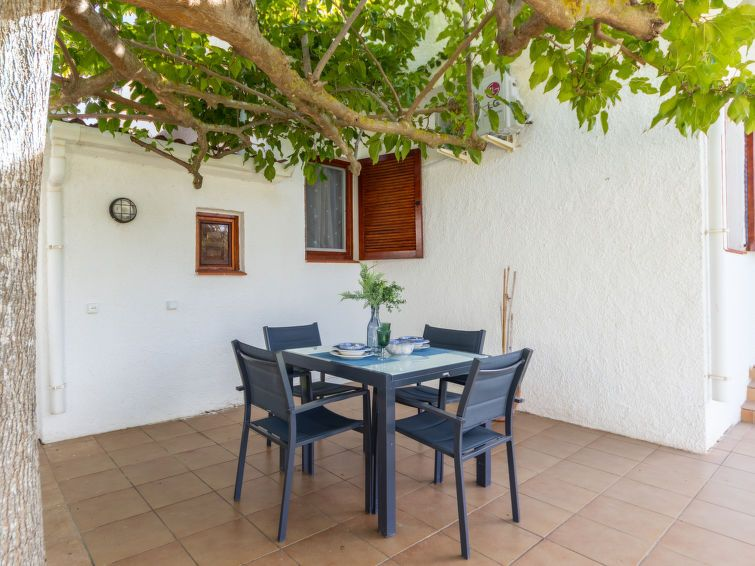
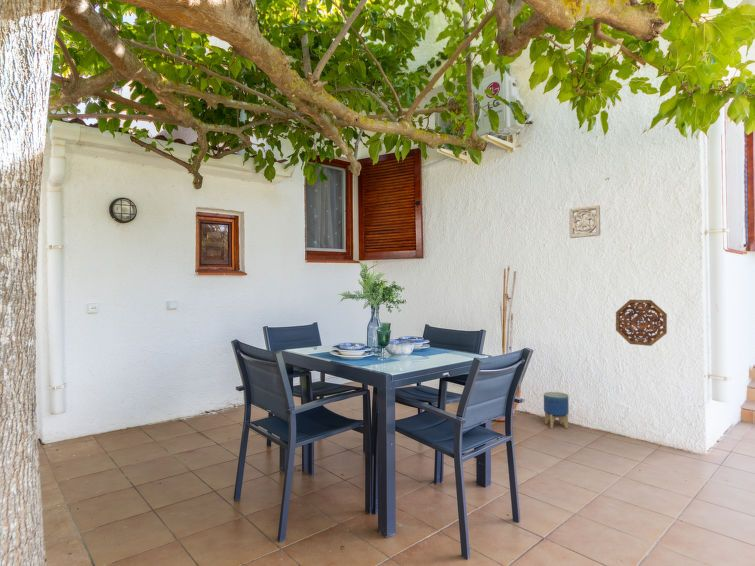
+ wall ornament (584, 222)
+ planter (556, 410)
+ decorative platter (640, 322)
